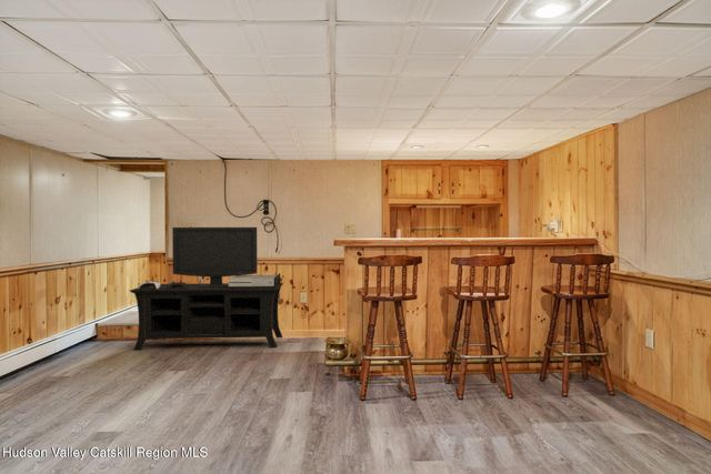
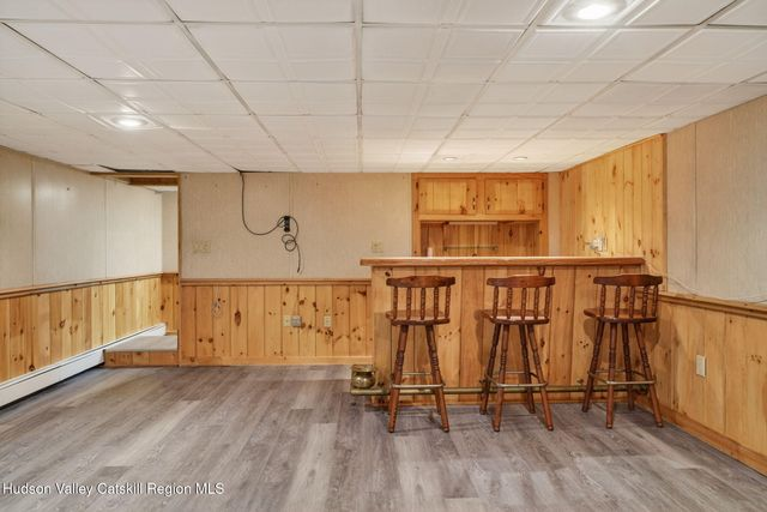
- media console (211, 285)
